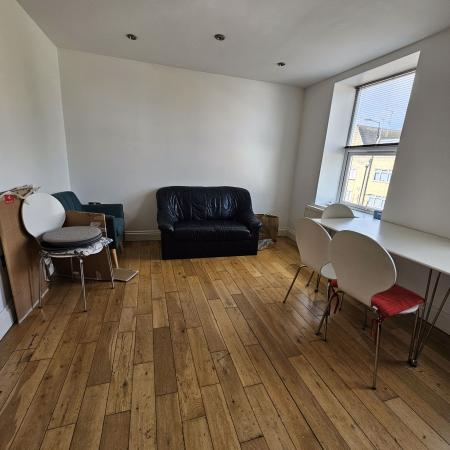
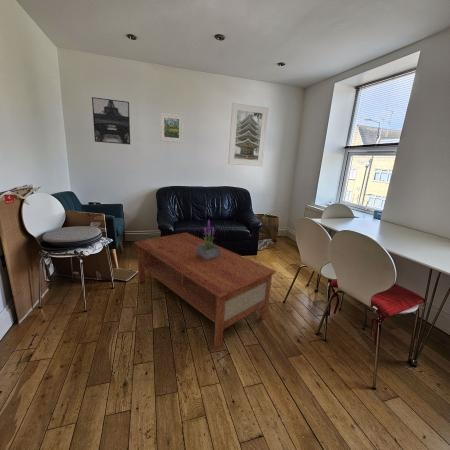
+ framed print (171, 128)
+ potted plant (209, 238)
+ coffee table (197, 276)
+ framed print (248, 136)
+ wall art (112, 121)
